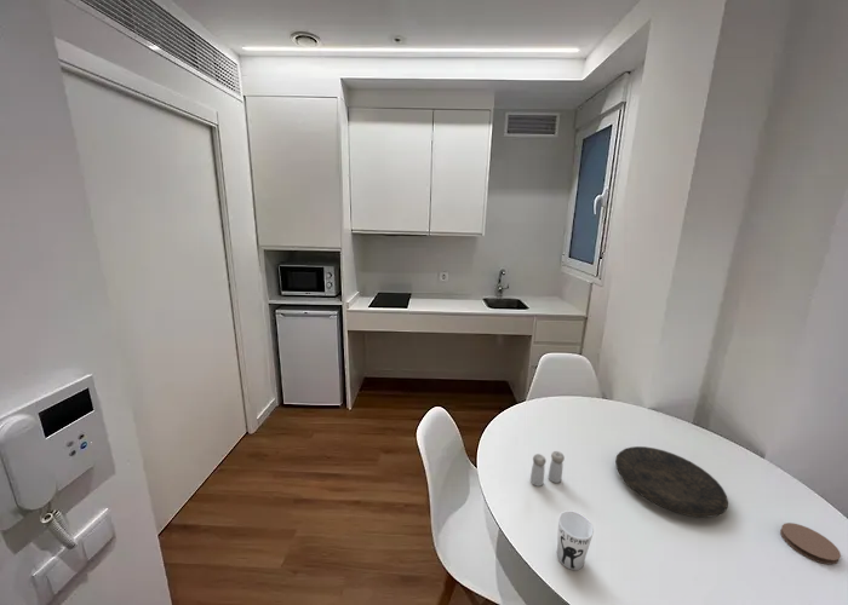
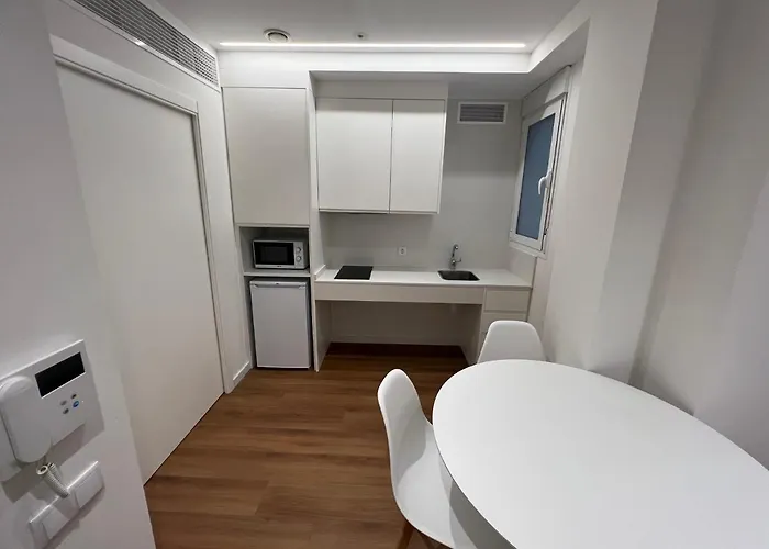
- salt and pepper shaker (549, 469)
- plate (666, 480)
- cup (572, 541)
- coaster (808, 542)
